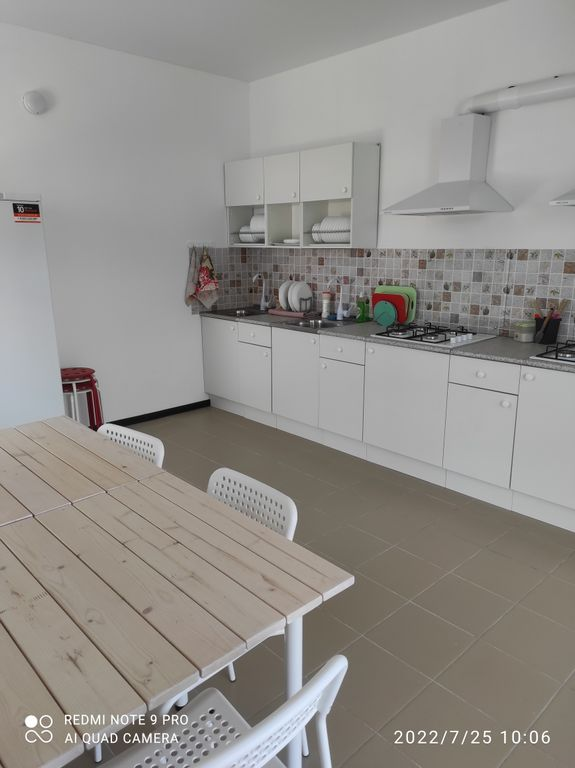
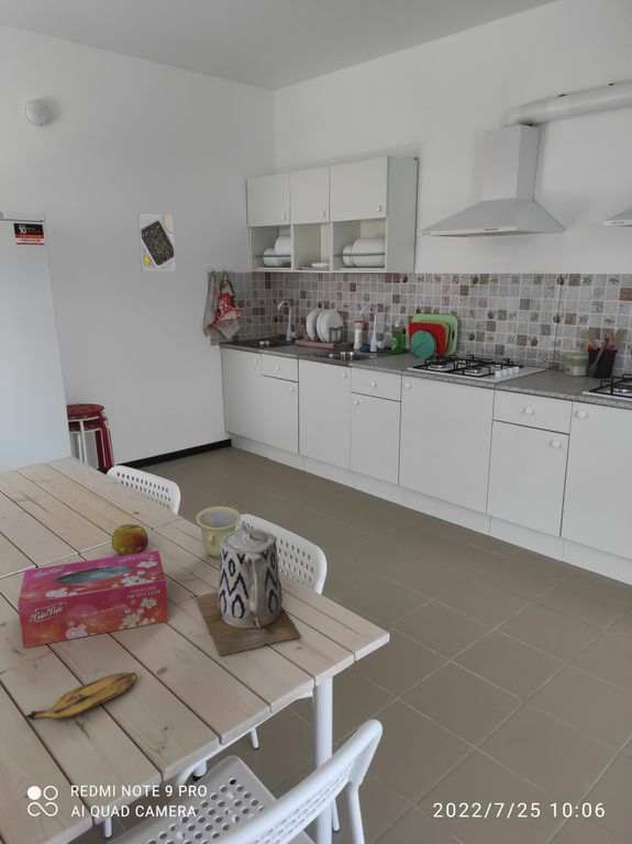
+ fruit (130, 540)
+ teapot (243, 570)
+ cup (219, 534)
+ tissue box (96, 595)
+ banana (85, 696)
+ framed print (156, 243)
